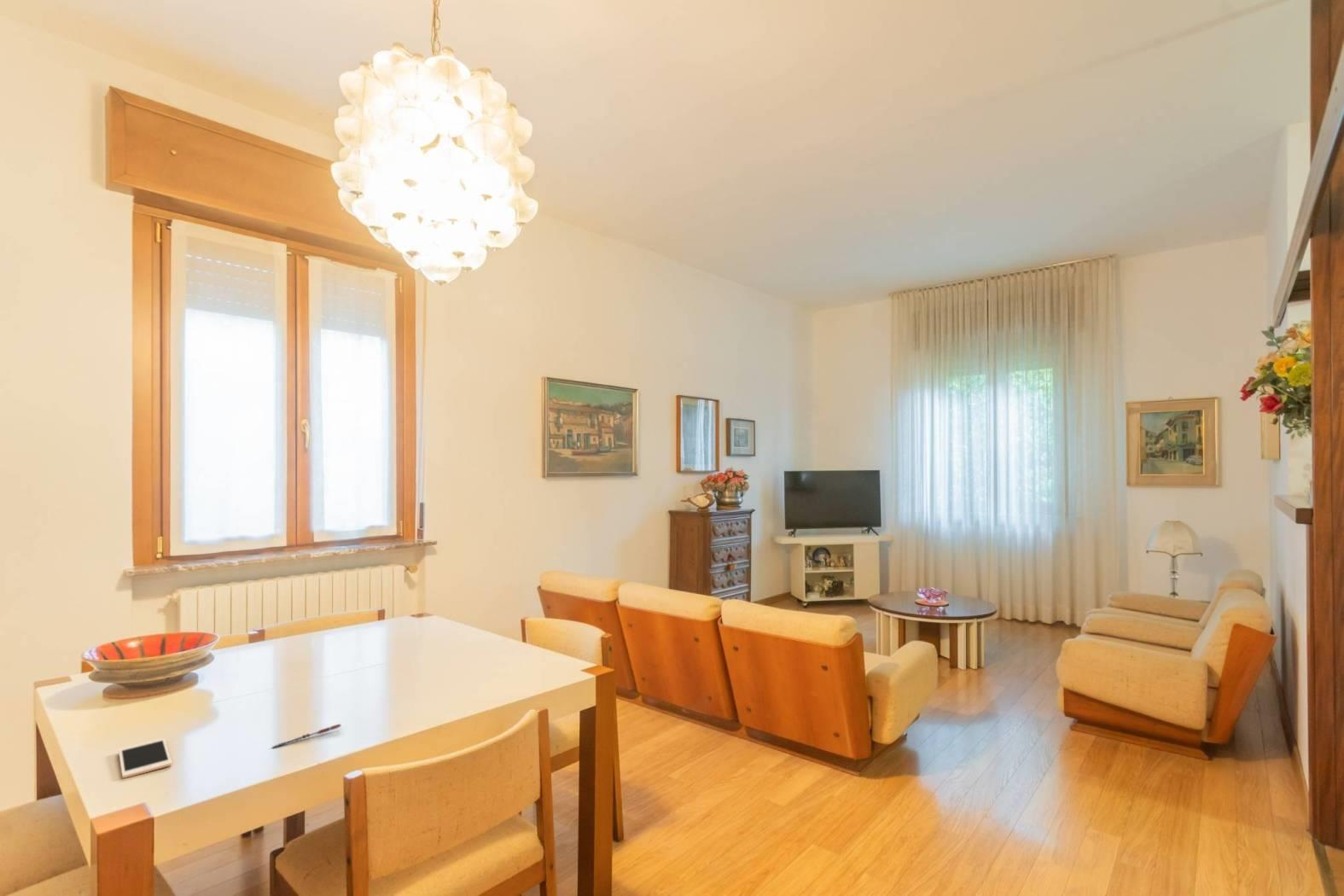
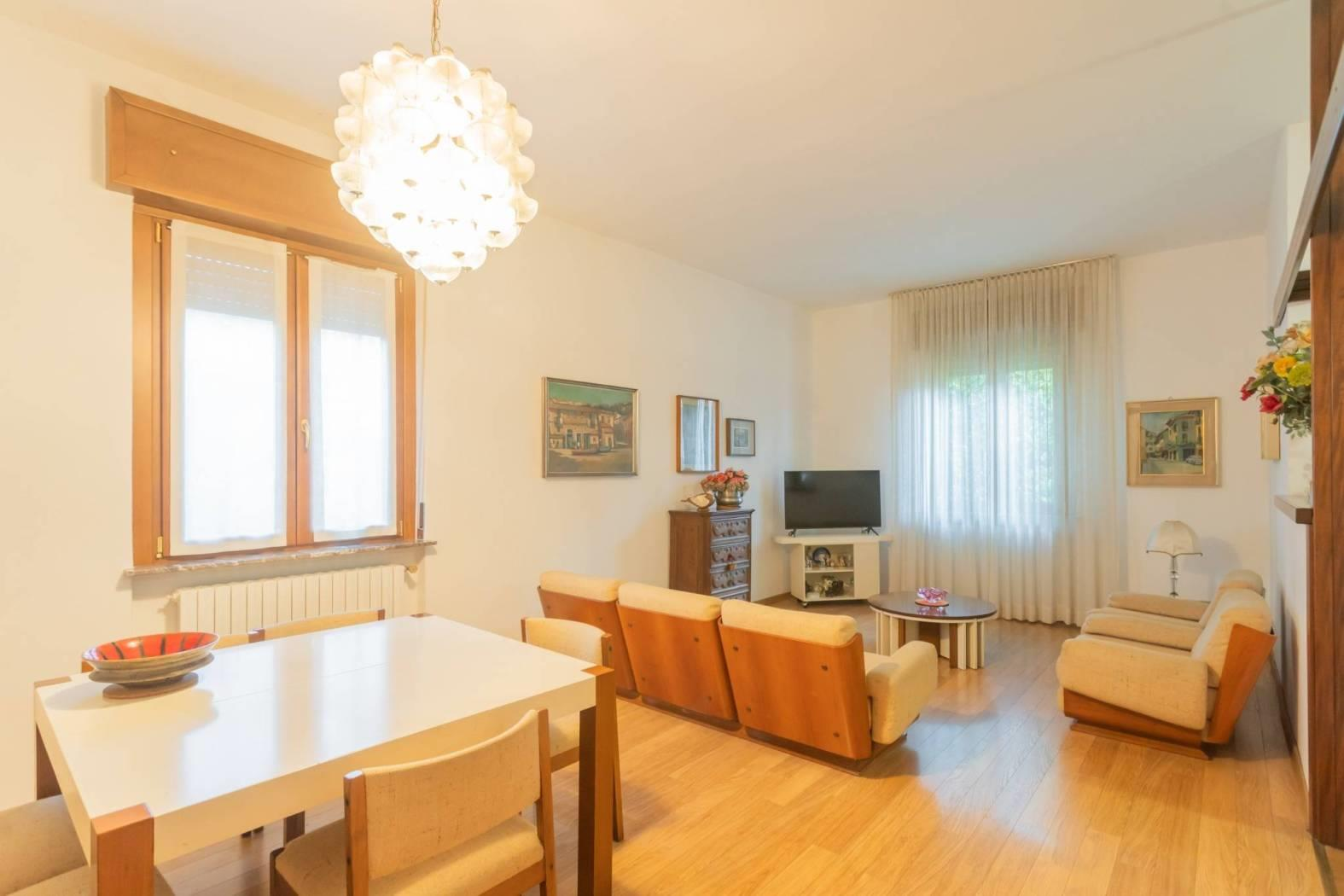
- cell phone (144, 757)
- pen (307, 735)
